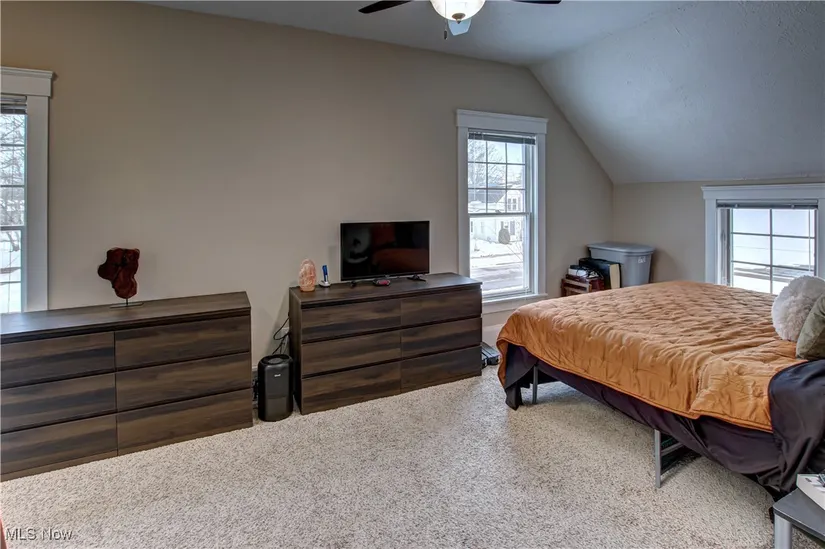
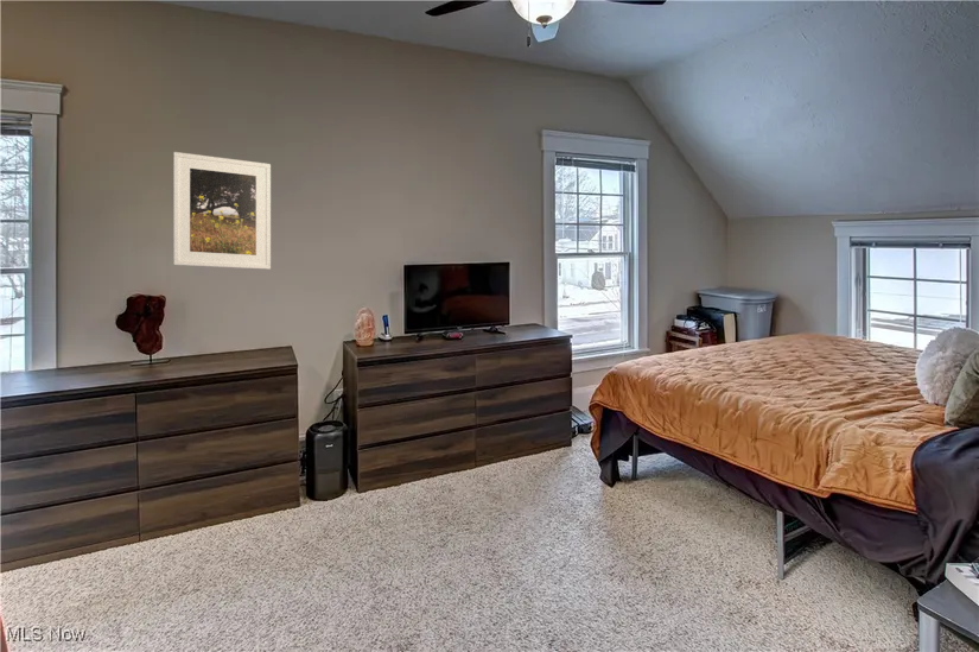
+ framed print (223, 213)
